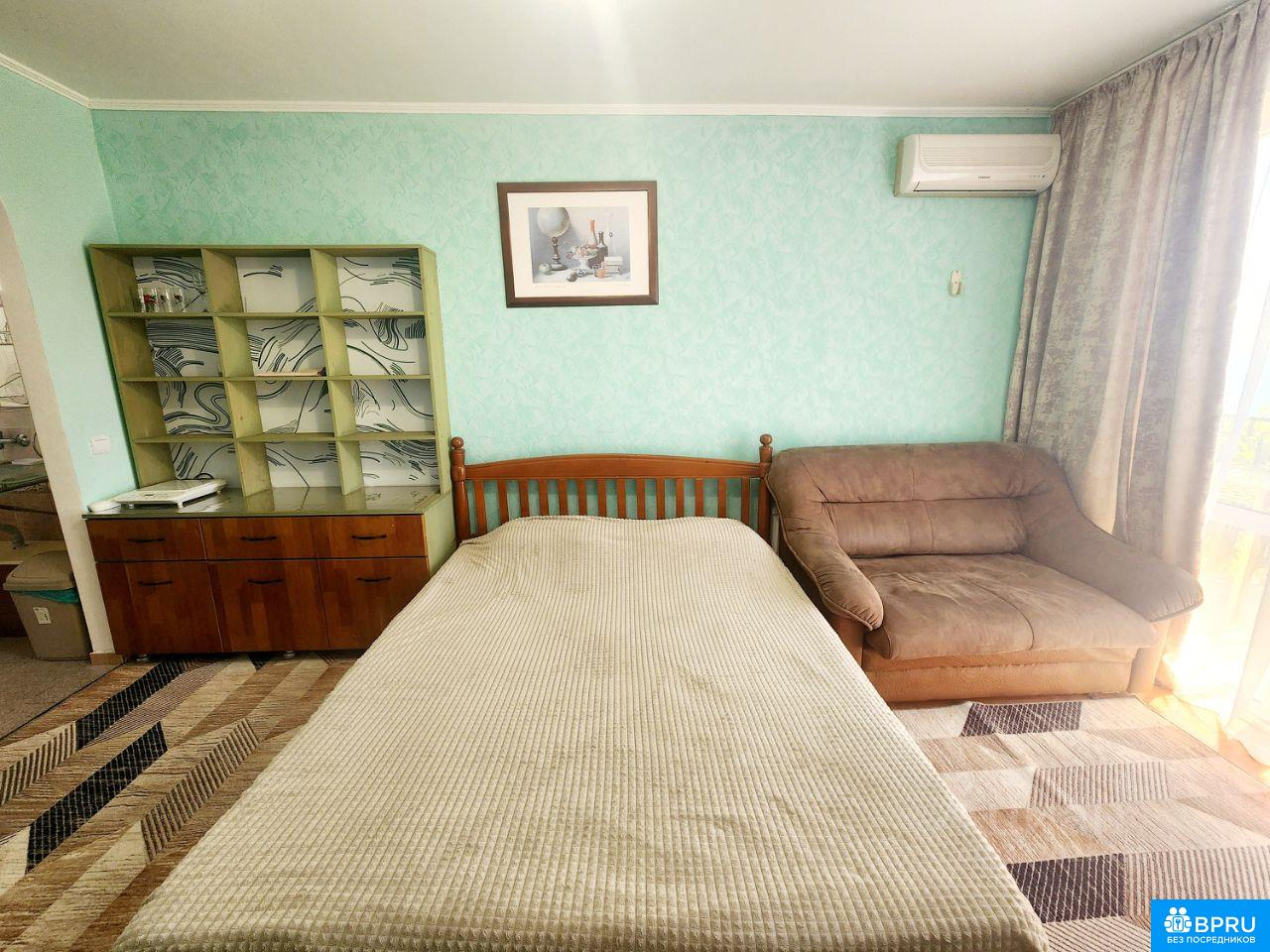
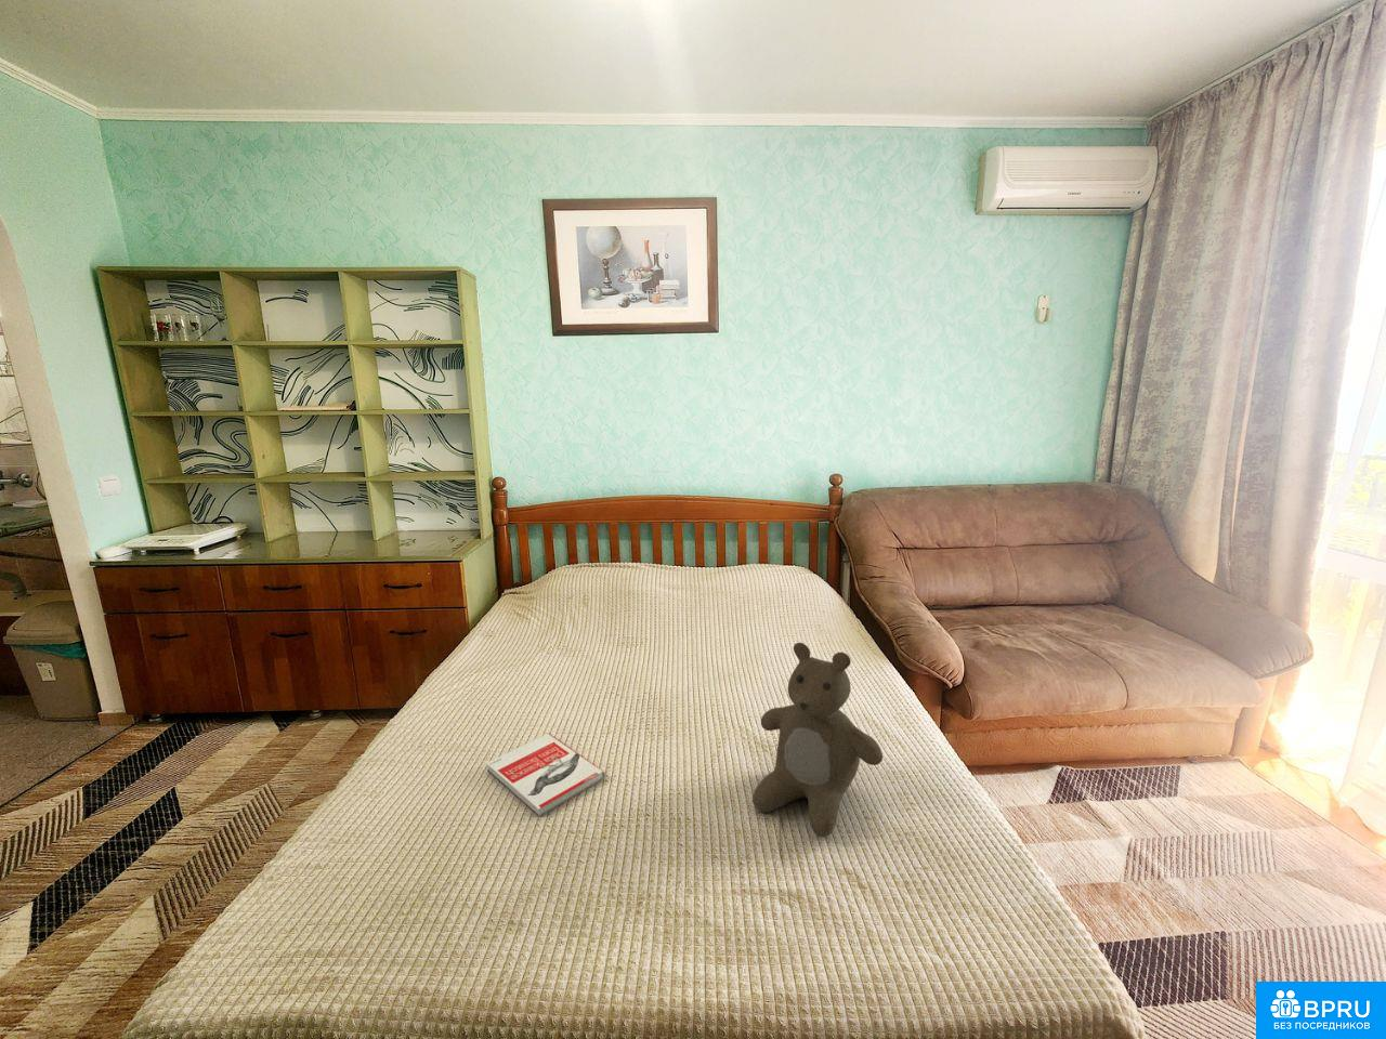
+ teddy bear (810, 729)
+ book (545, 769)
